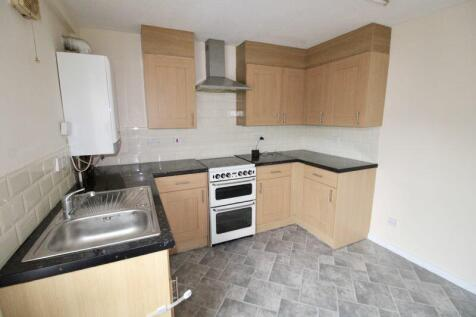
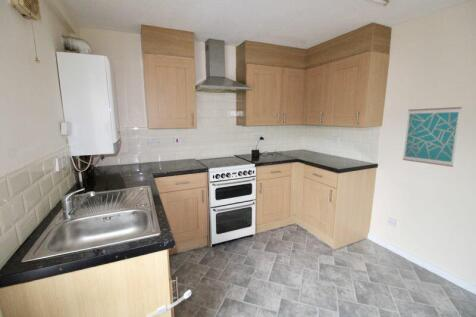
+ wall art (429, 136)
